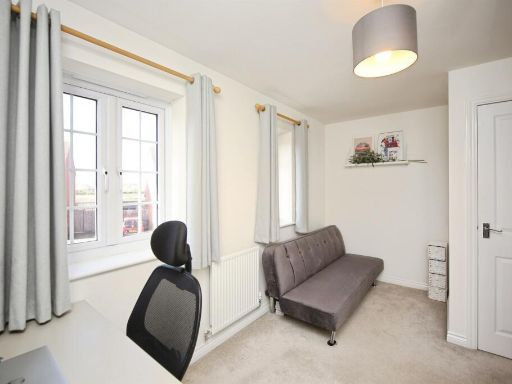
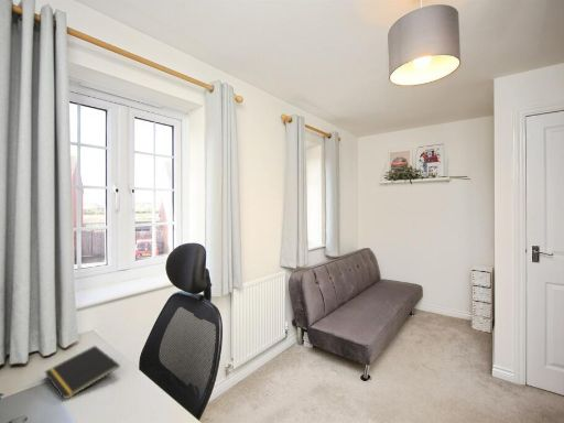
+ notepad (82, 369)
